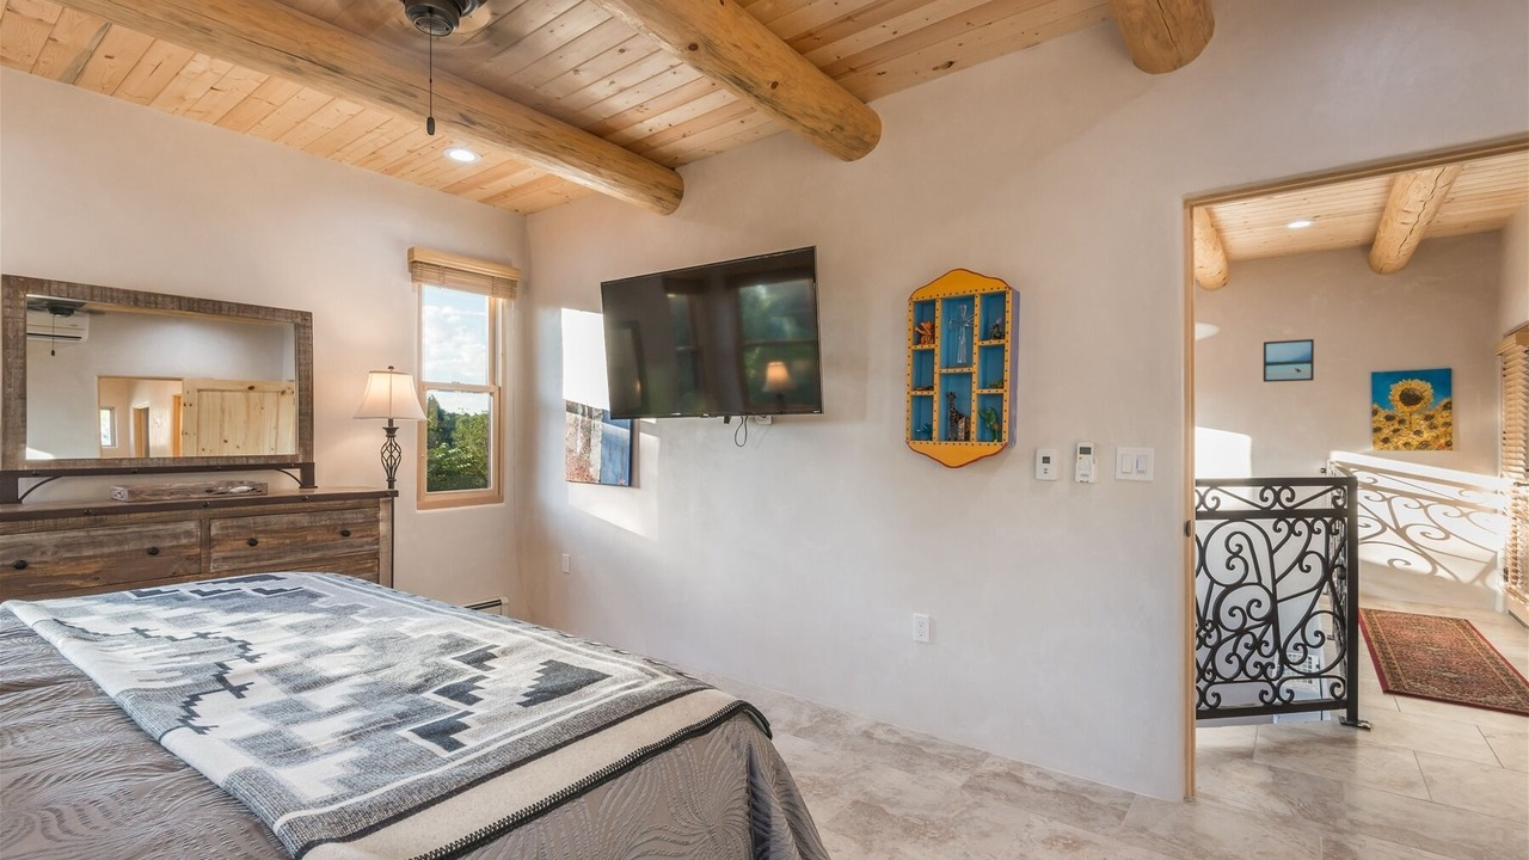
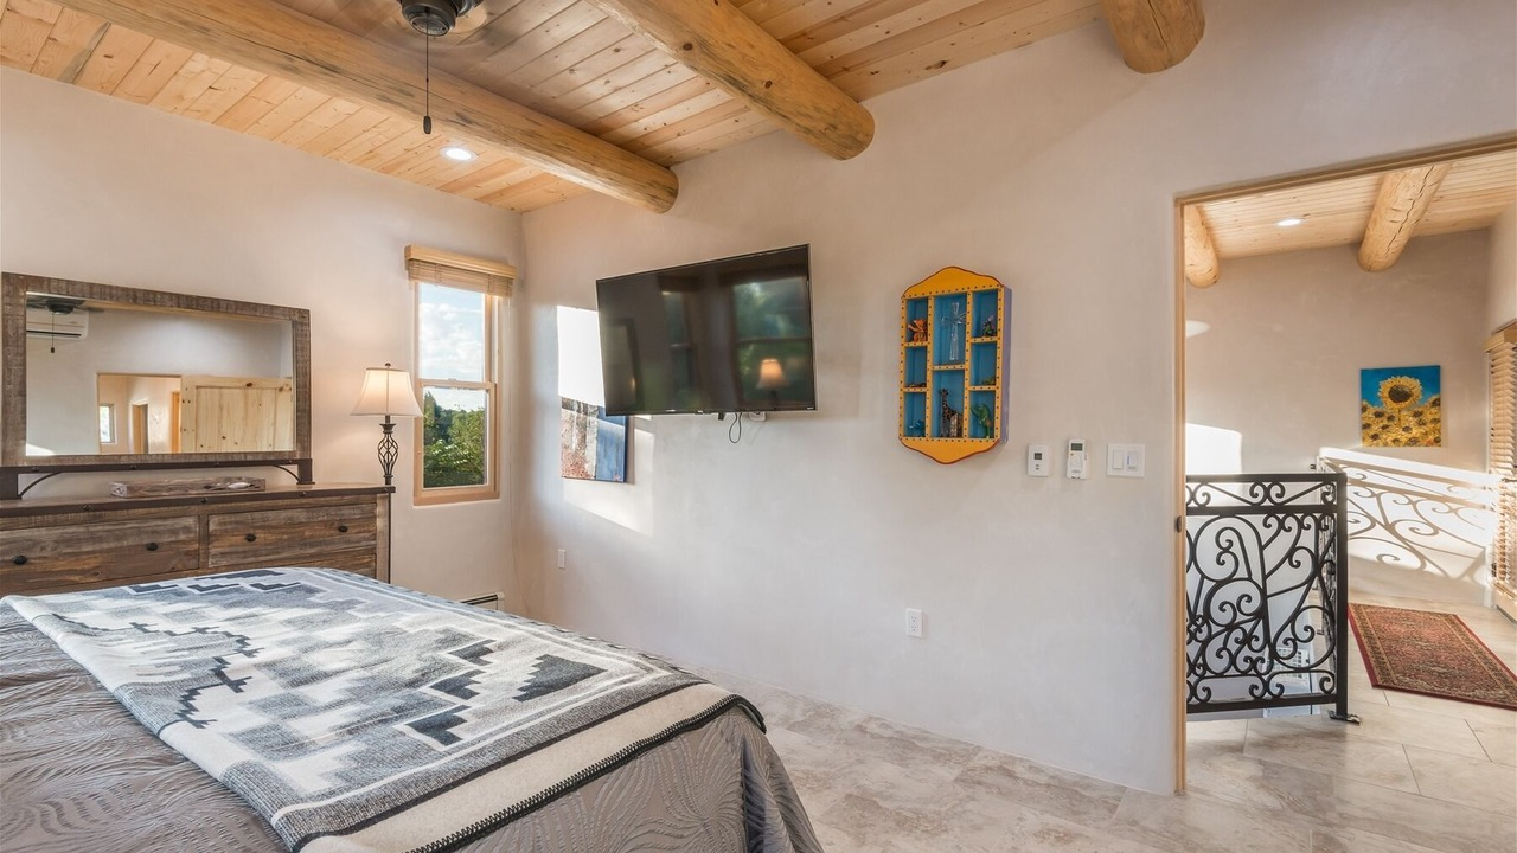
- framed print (1288, 361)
